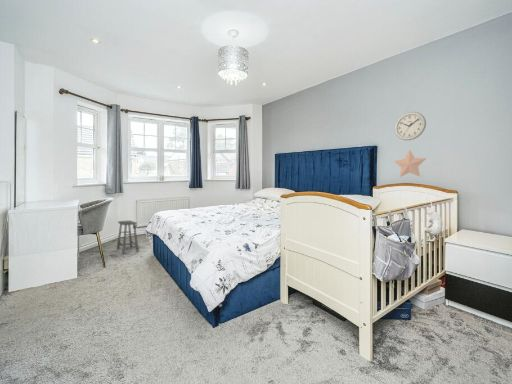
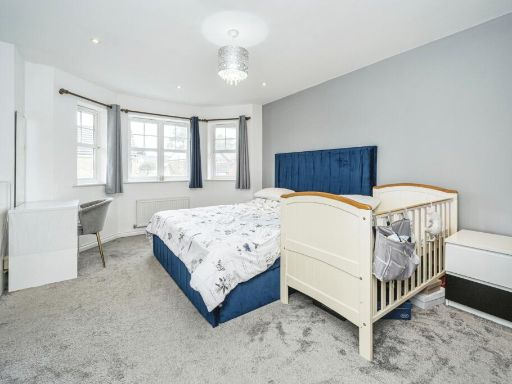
- decorative star (409, 163)
- footstool (127, 234)
- wall clock (409, 126)
